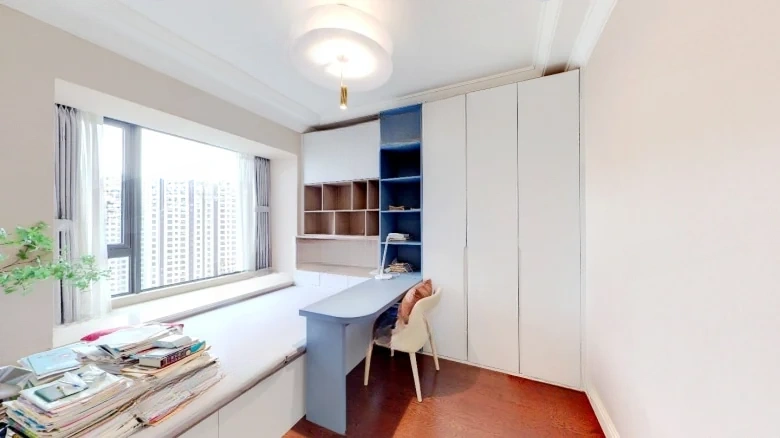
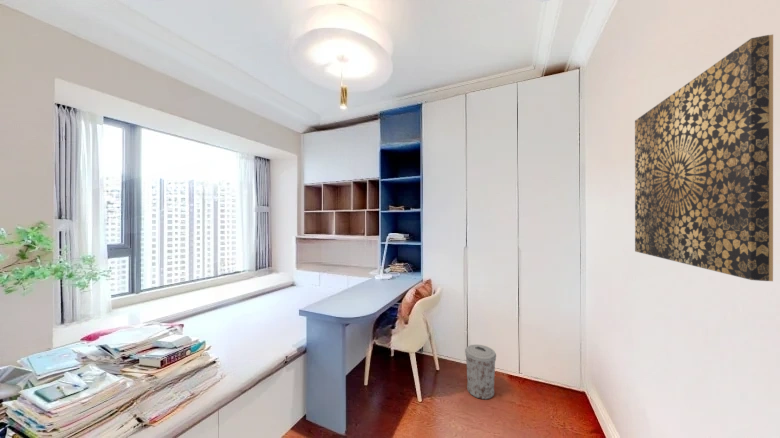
+ trash can (480, 369)
+ wall art (682, 176)
